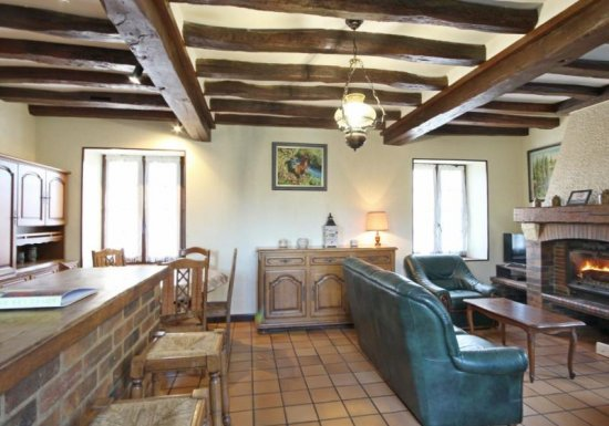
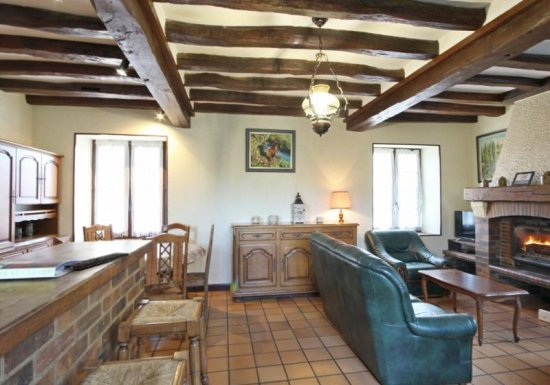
+ remote control (99, 259)
